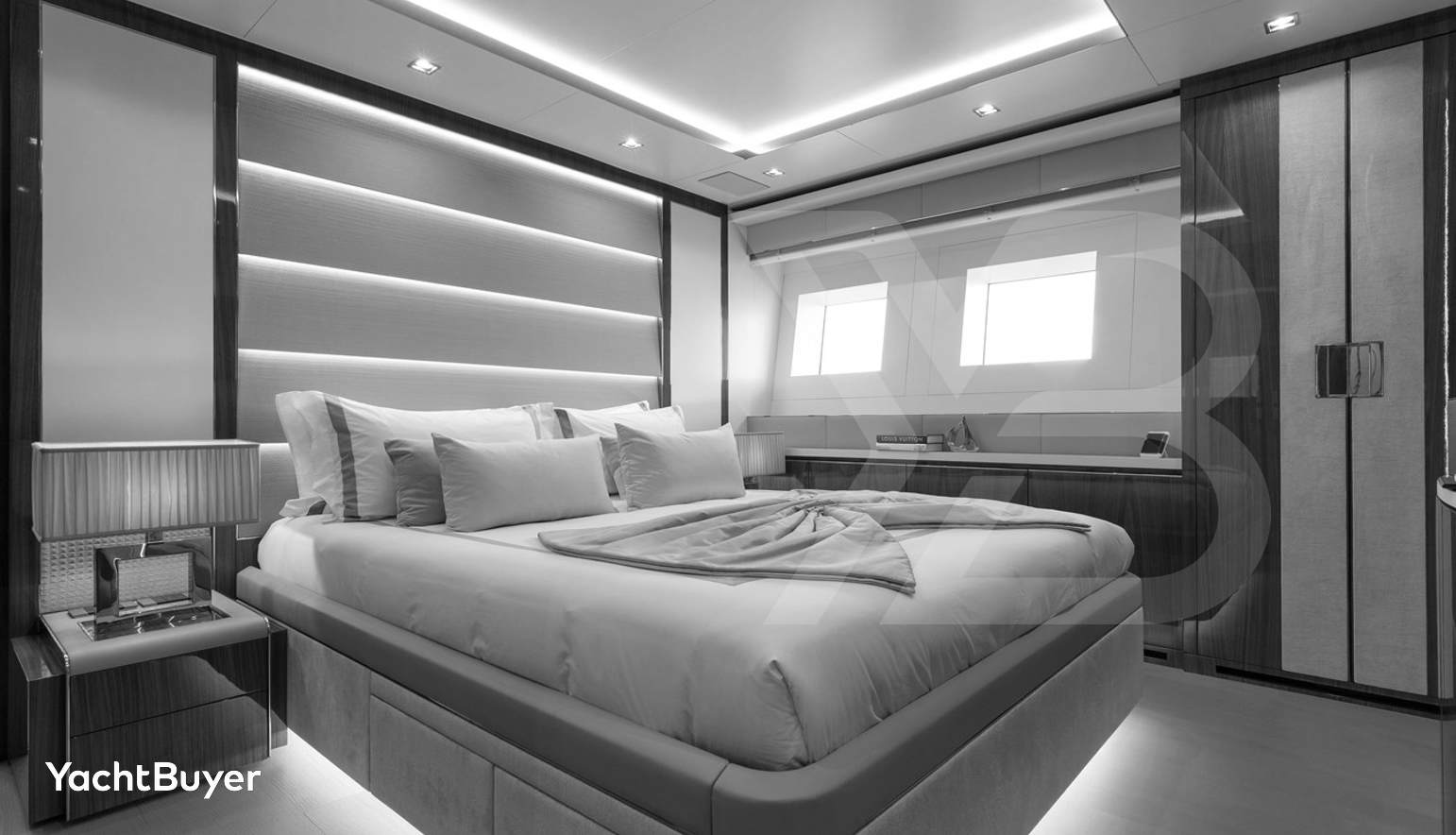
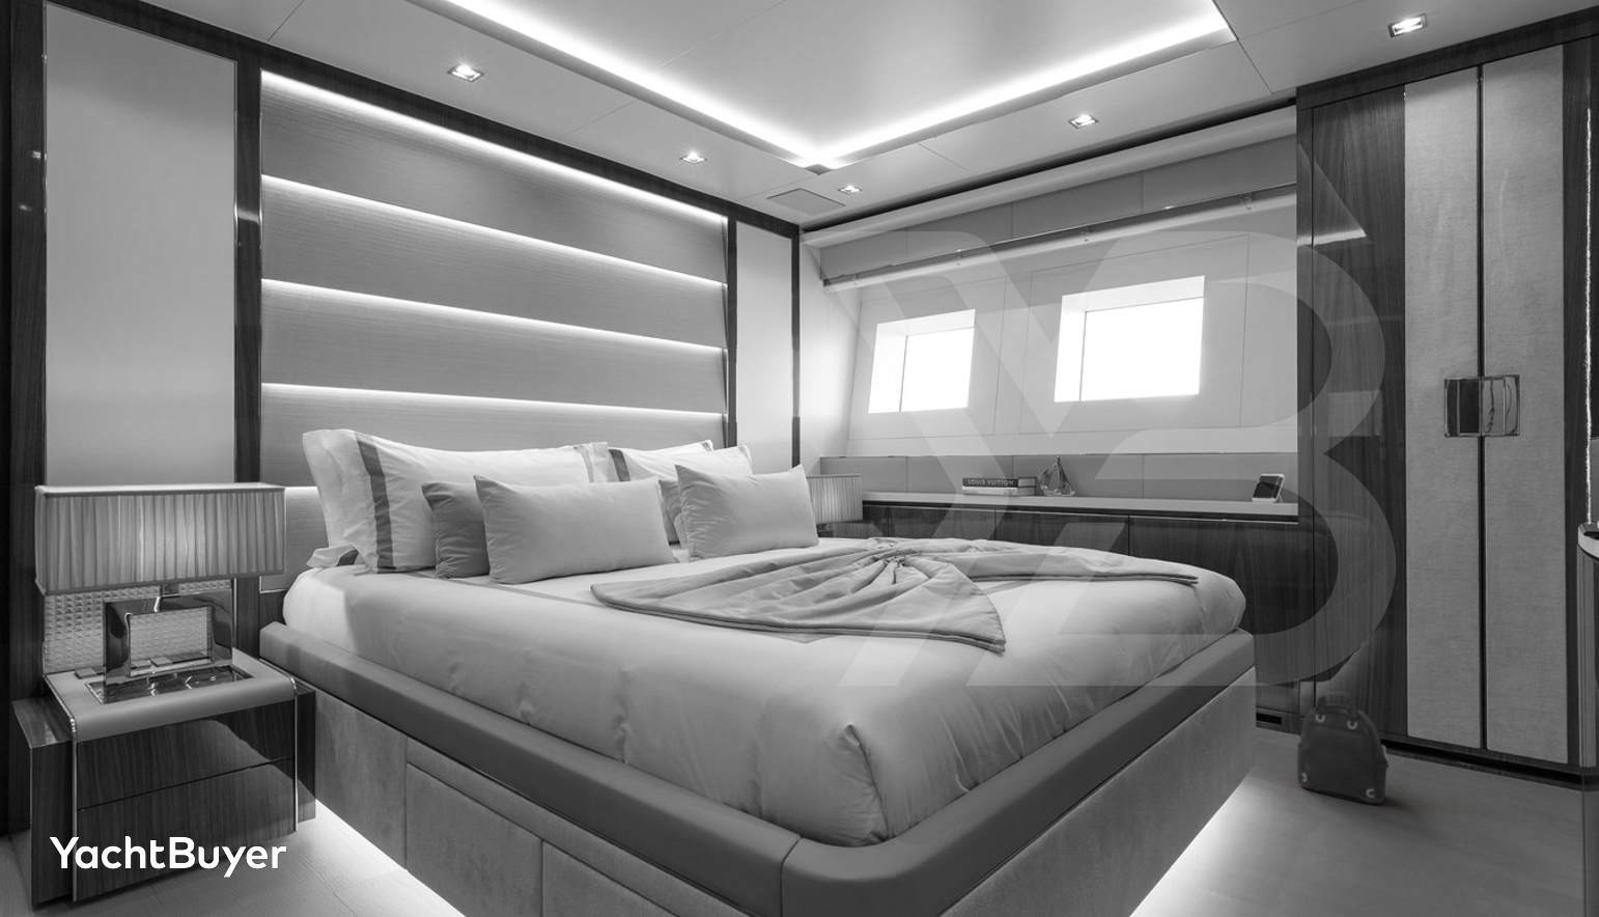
+ backpack (1343, 739)
